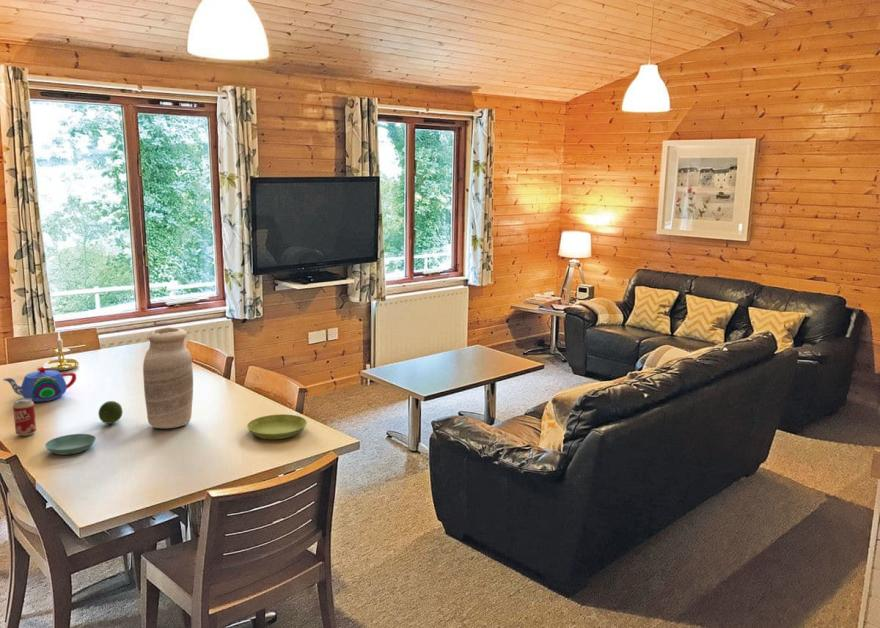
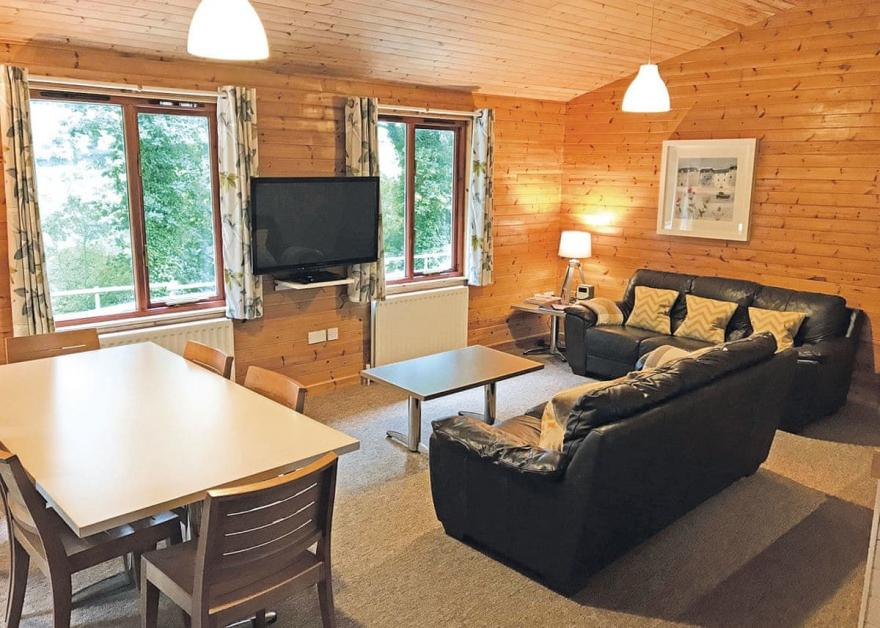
- vase (168, 377)
- fruit (110, 412)
- saucer (71, 445)
- candle holder (60, 349)
- beverage can (24, 417)
- teapot (41, 383)
- saucer (277, 427)
